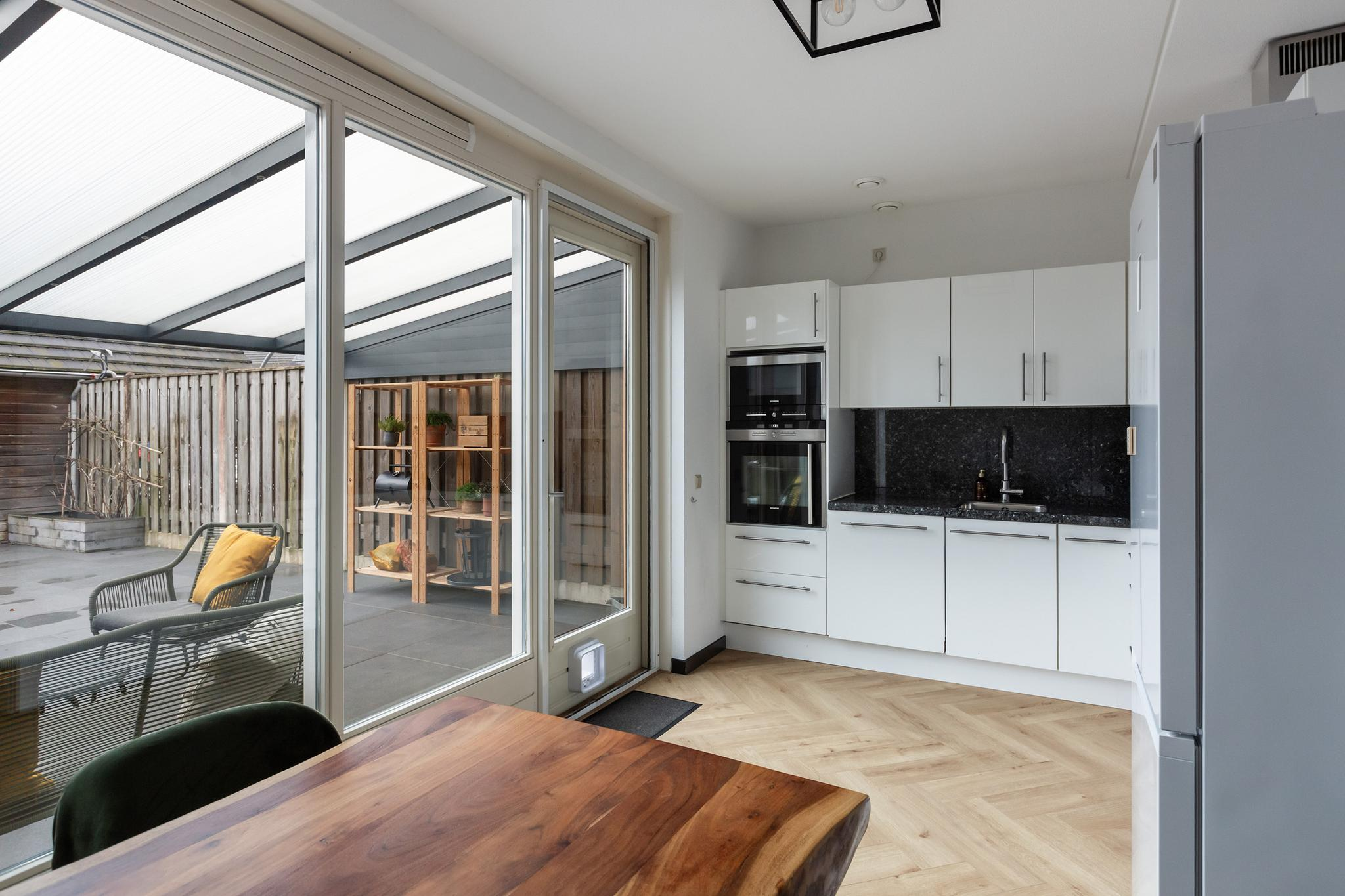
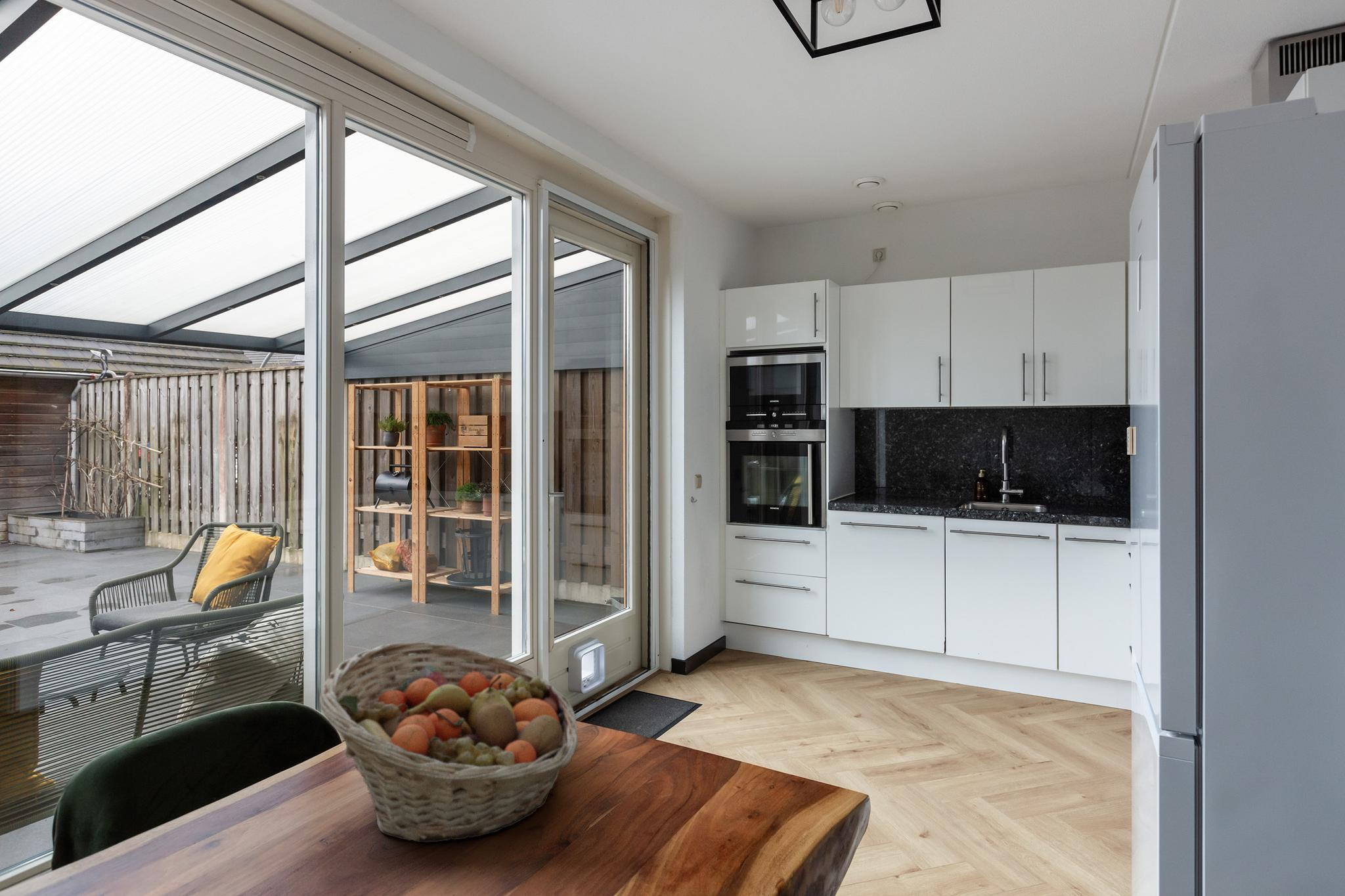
+ fruit basket (458, 724)
